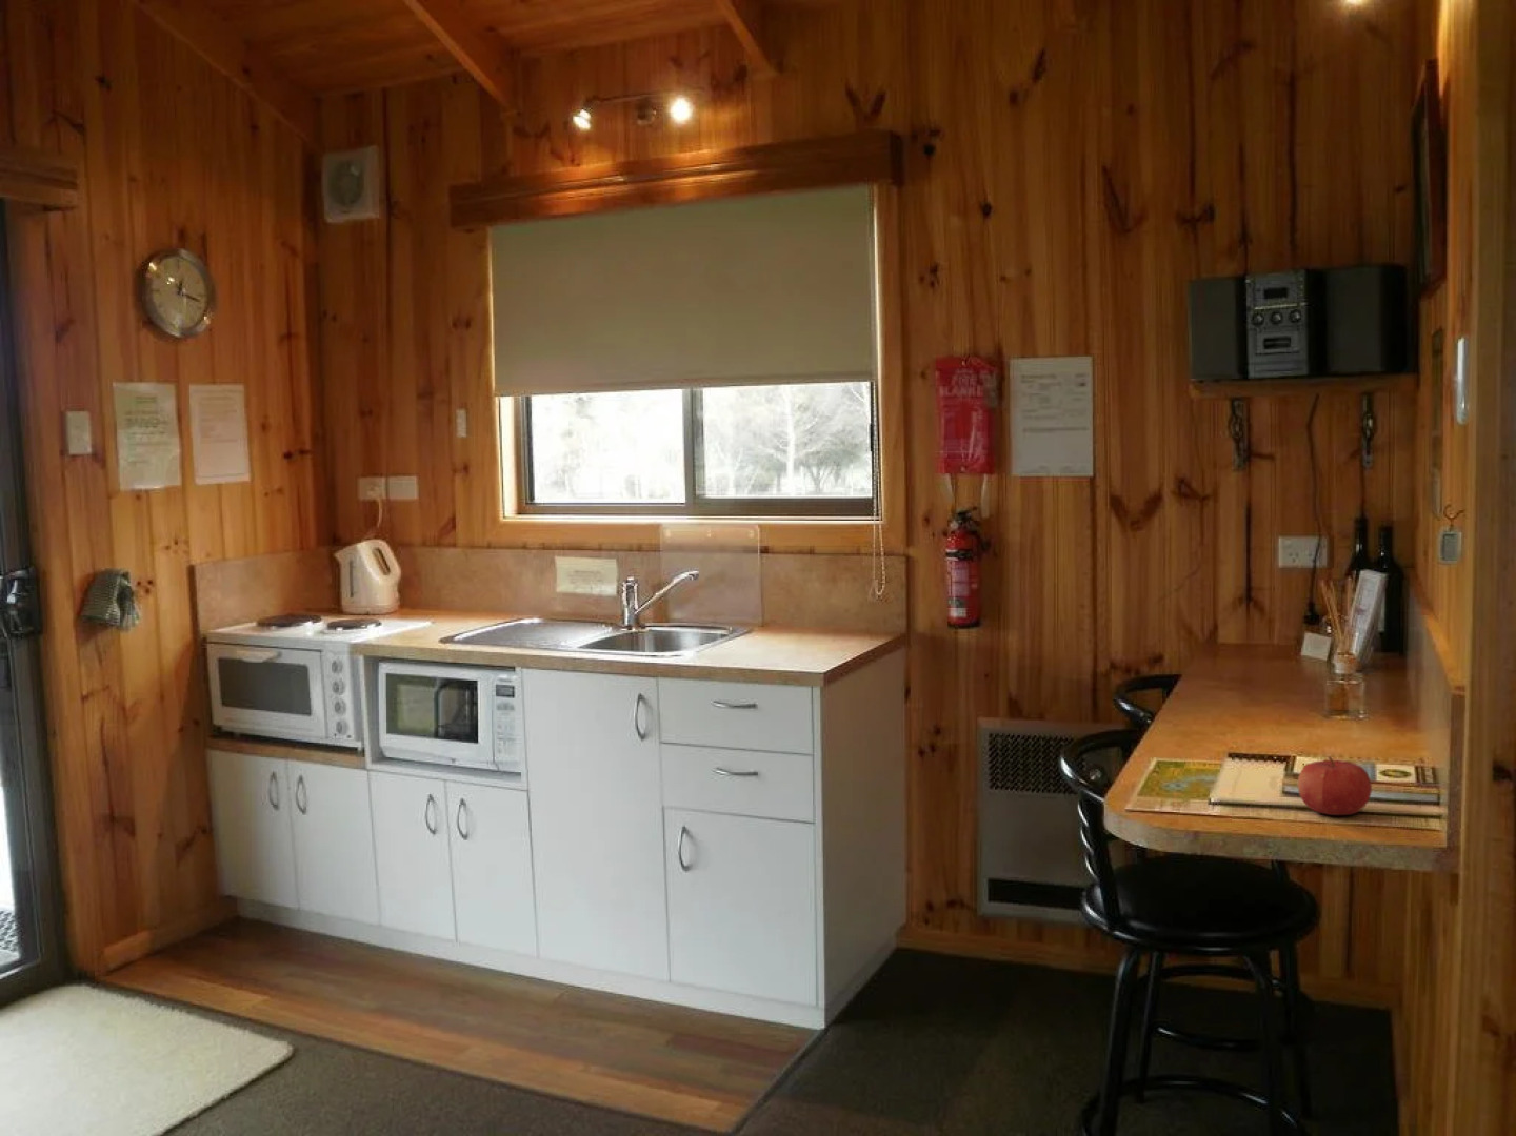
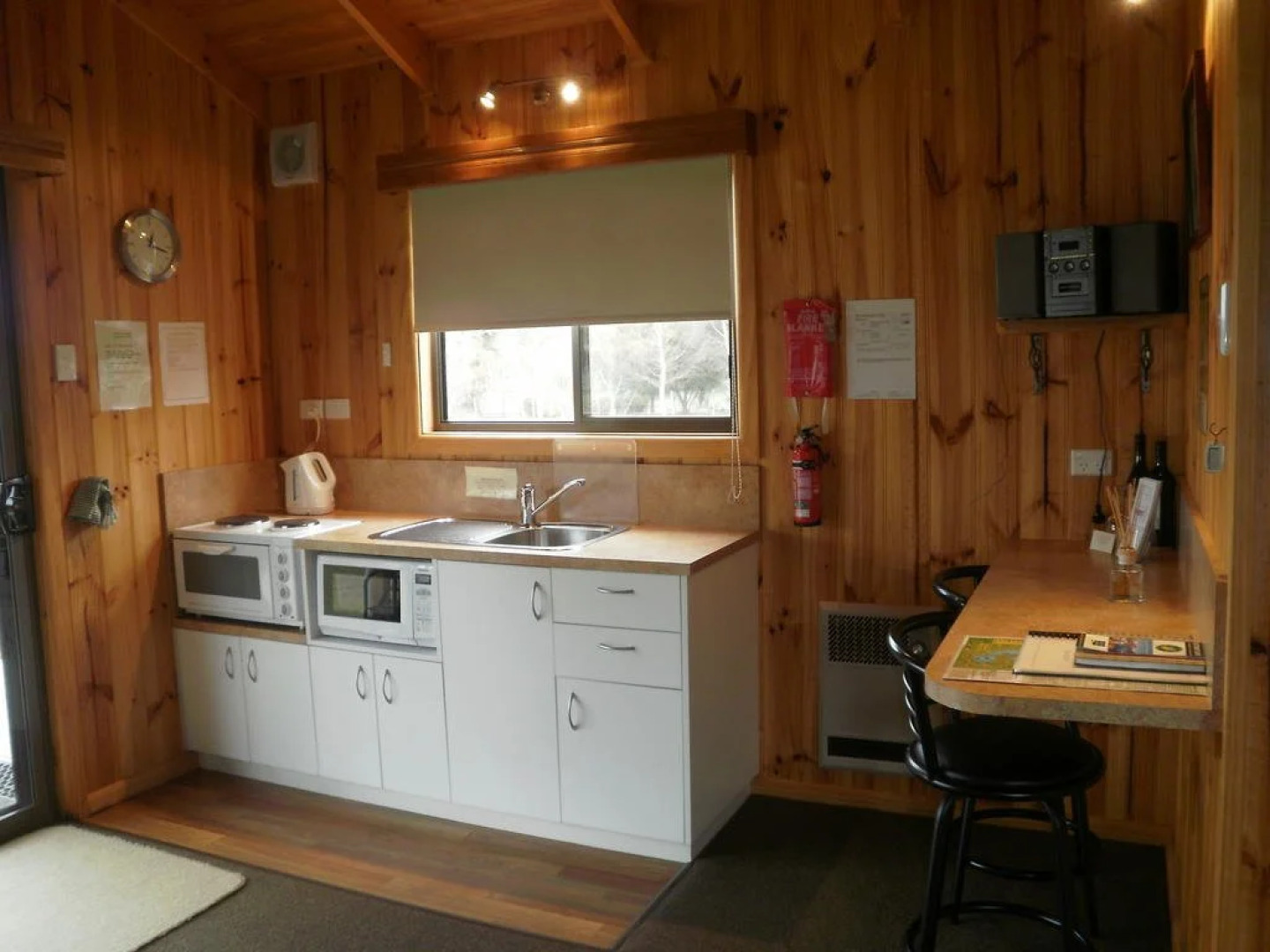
- fruit (1333, 784)
